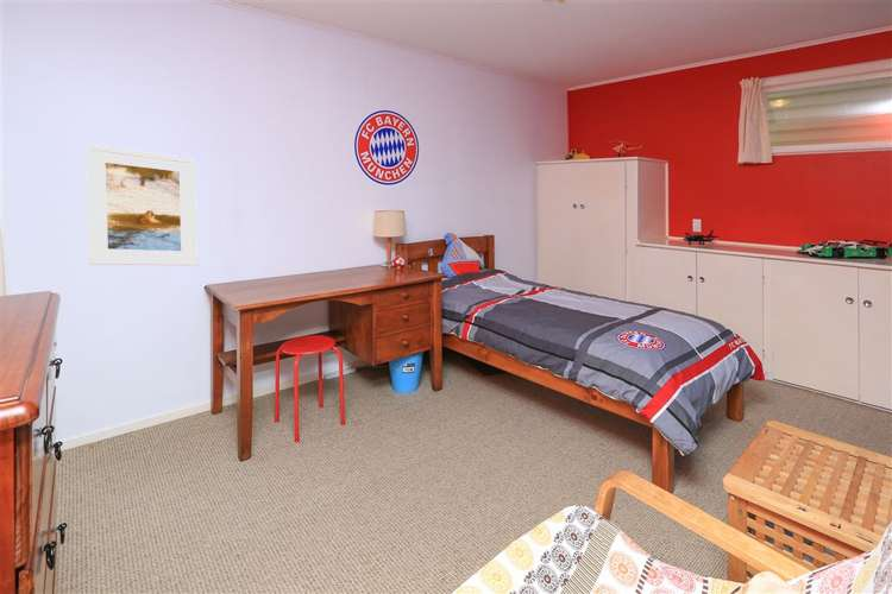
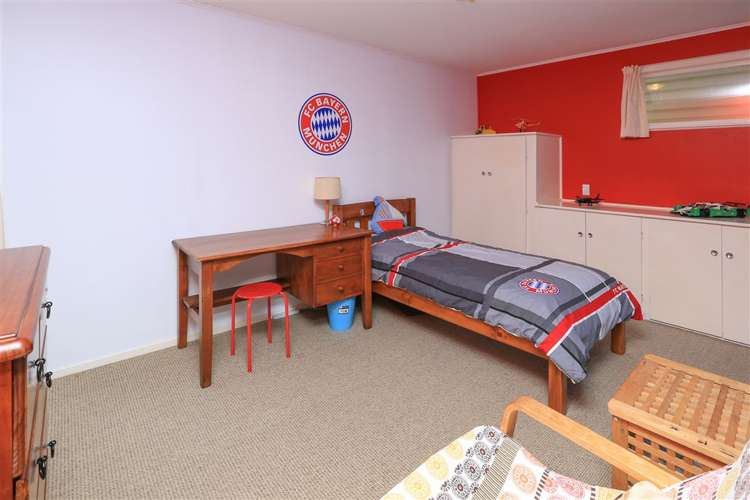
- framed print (144, 208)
